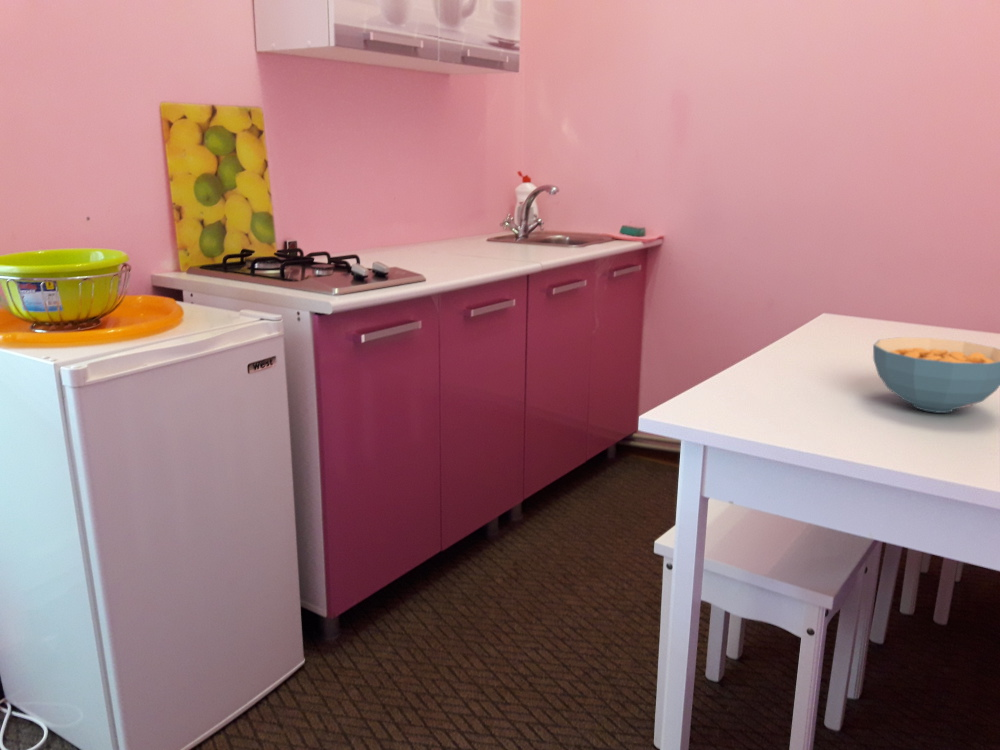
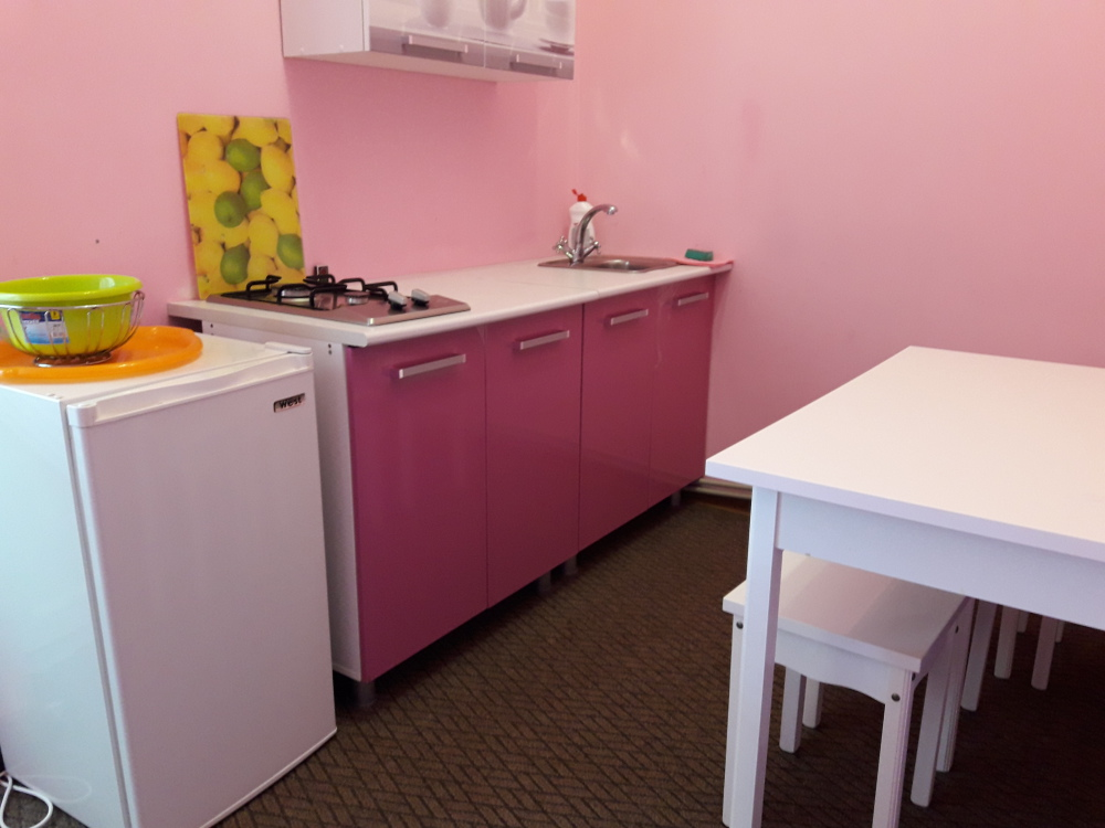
- cereal bowl (936, 378)
